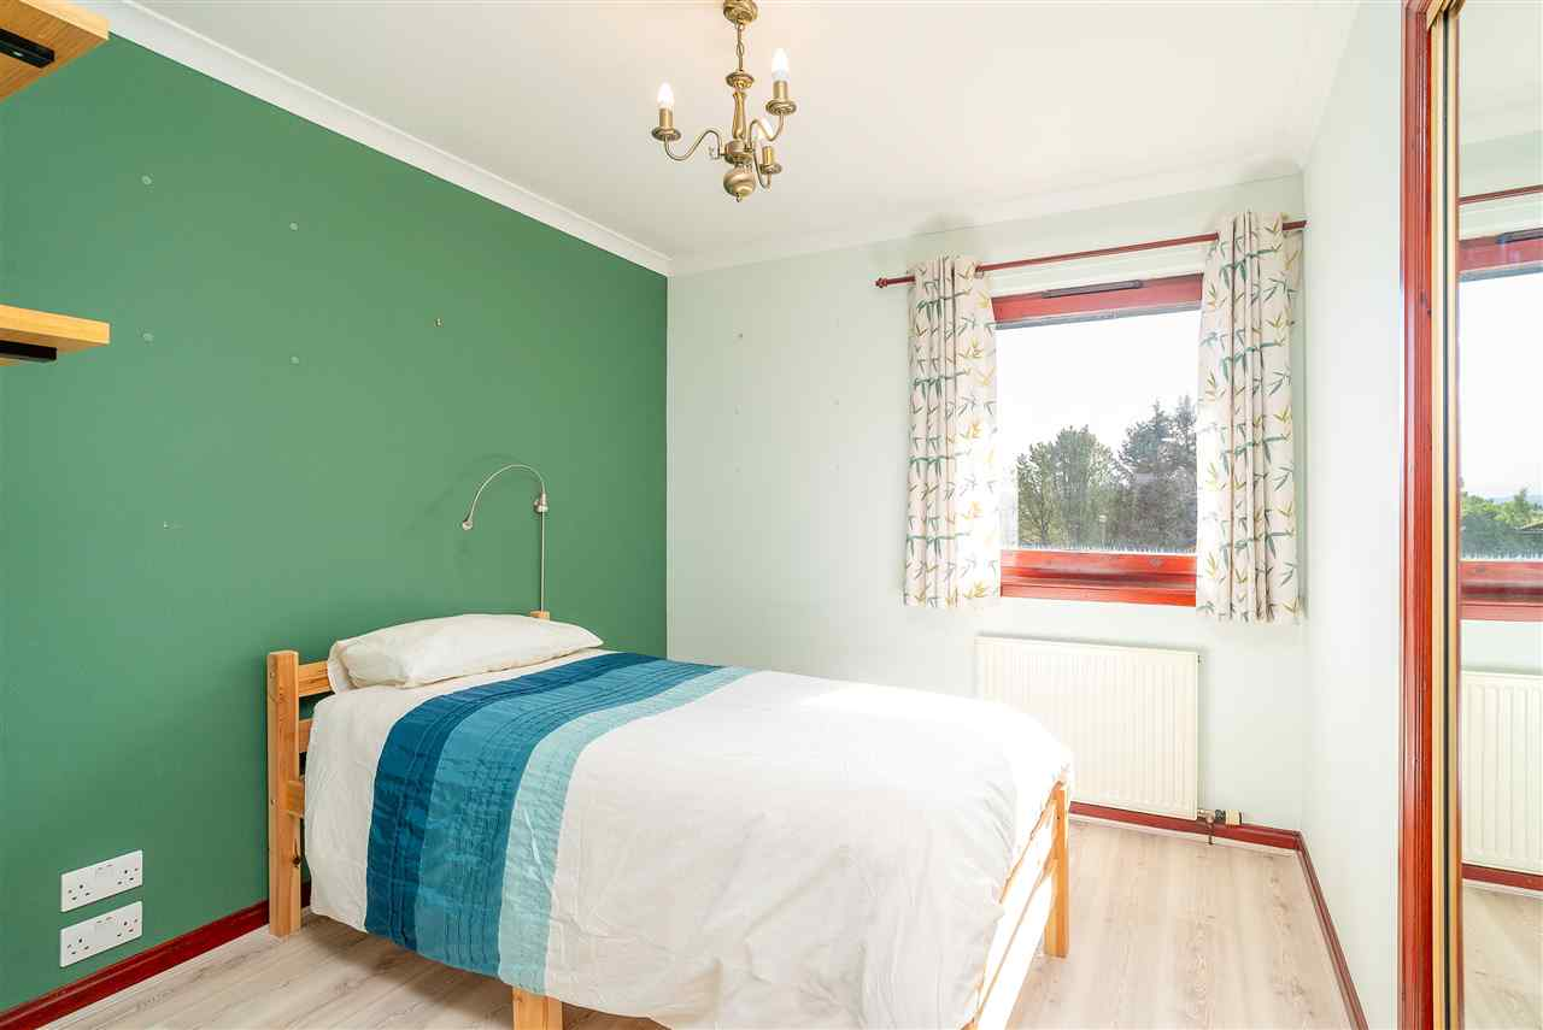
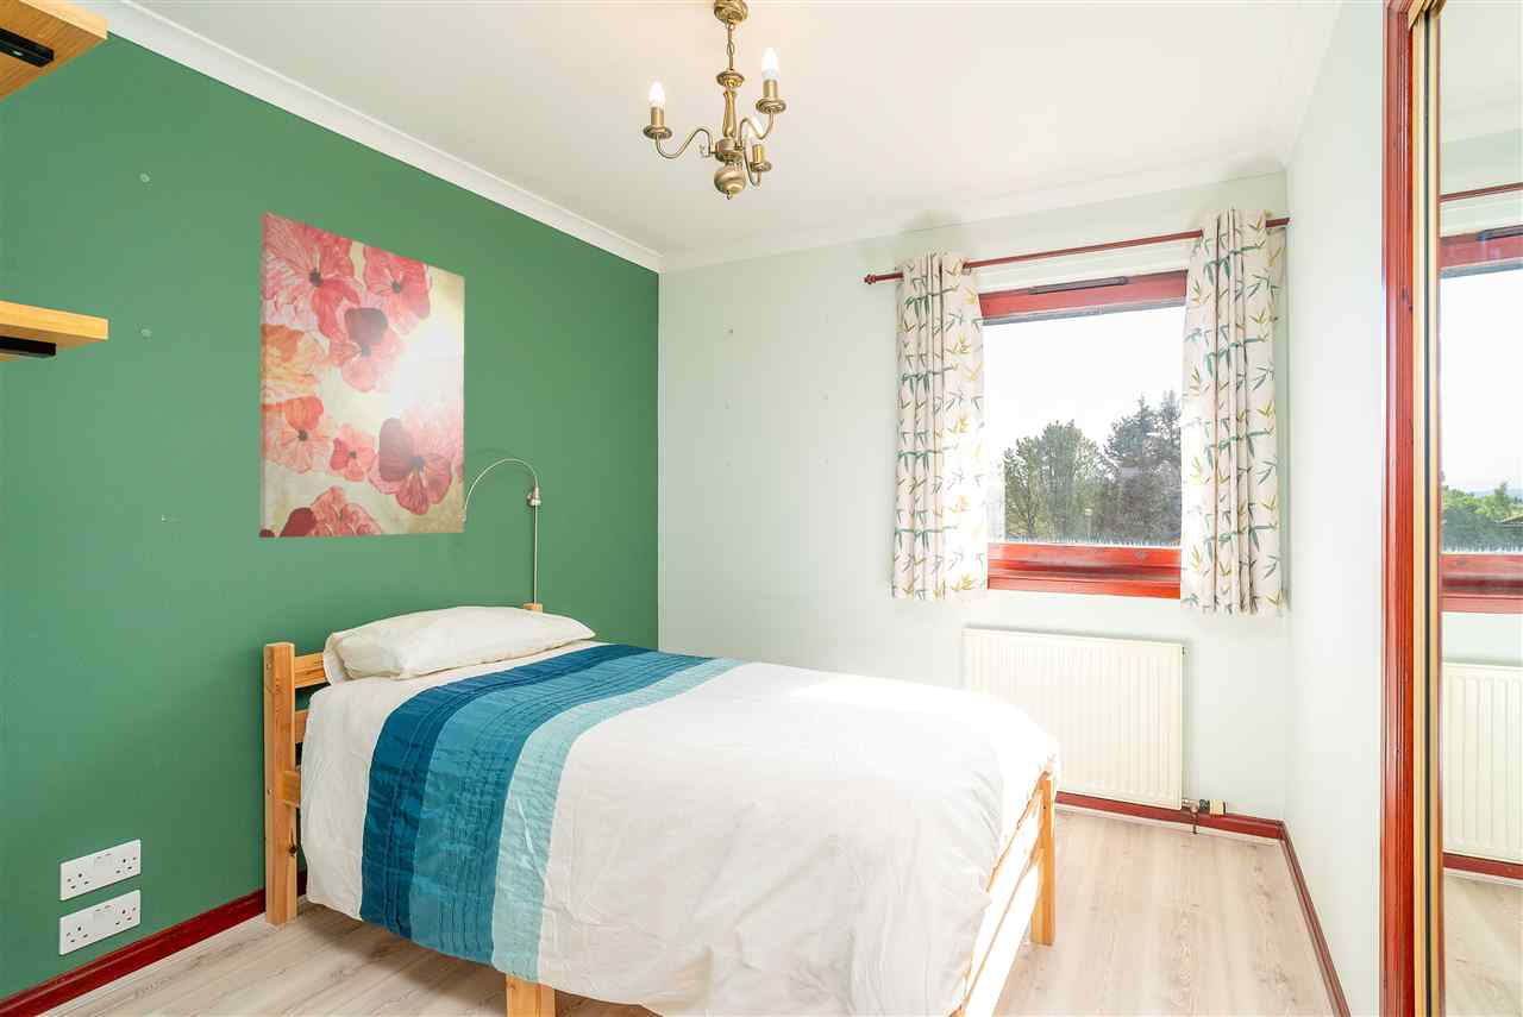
+ wall art (374, 391)
